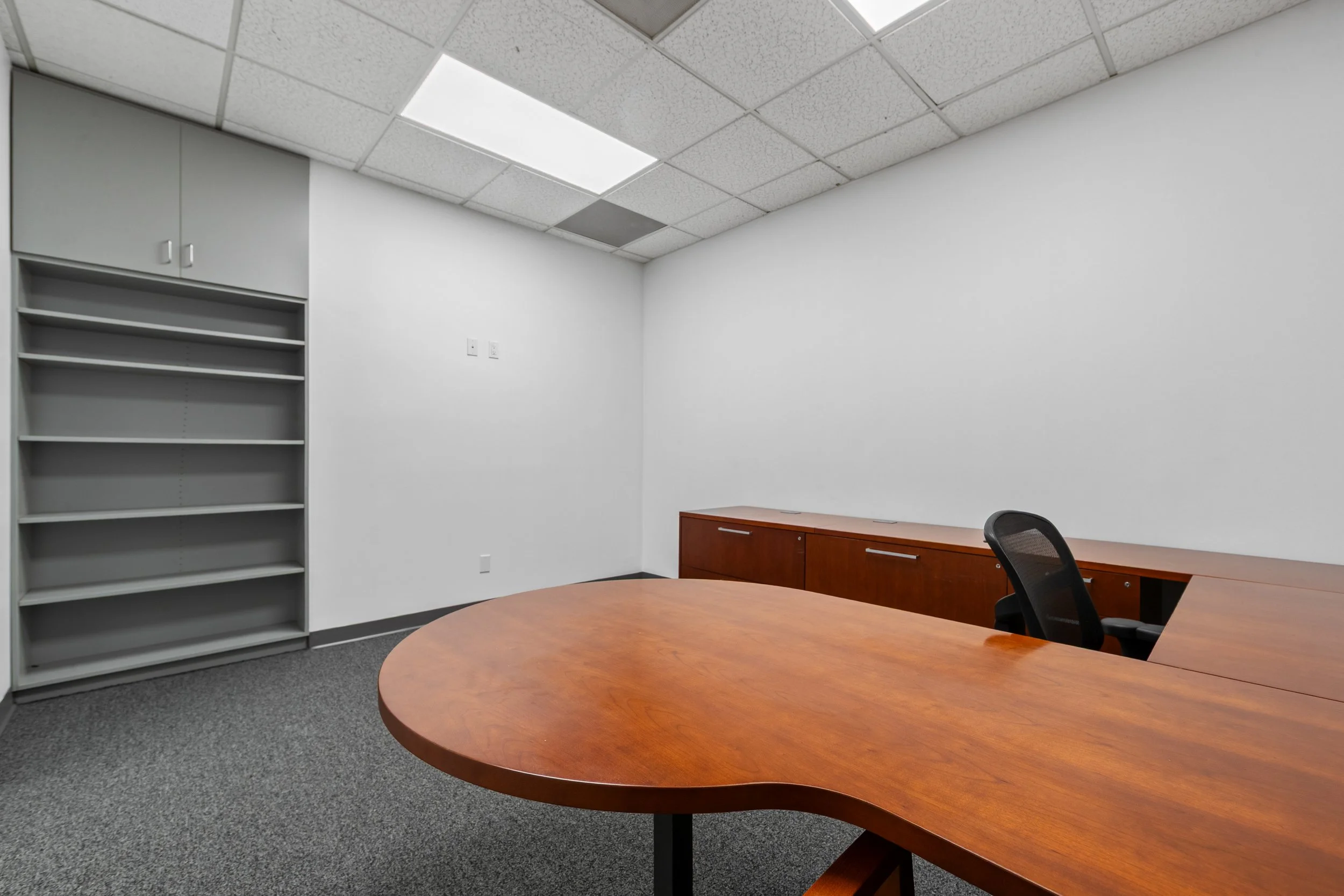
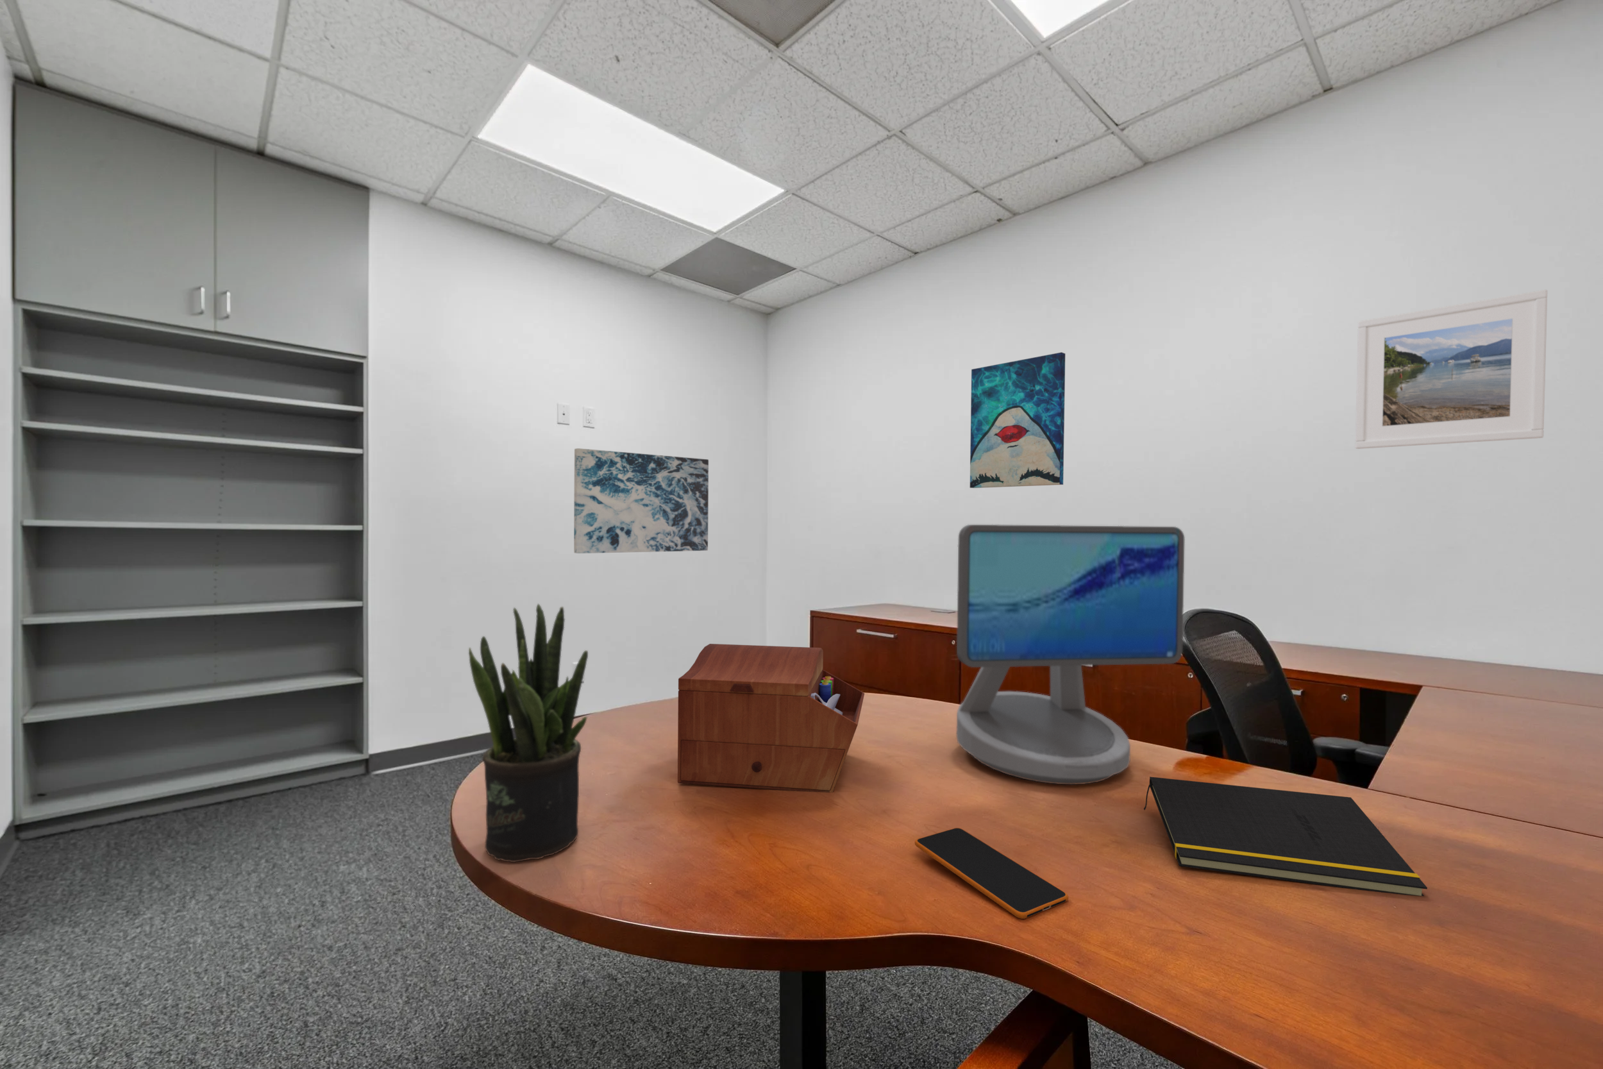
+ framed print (1444, 375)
+ smartphone (986, 869)
+ sewing box (776, 711)
+ wall art (645, 502)
+ potted plant (530, 728)
+ wall art (1015, 424)
+ computer monitor (1040, 641)
+ notepad (1269, 829)
